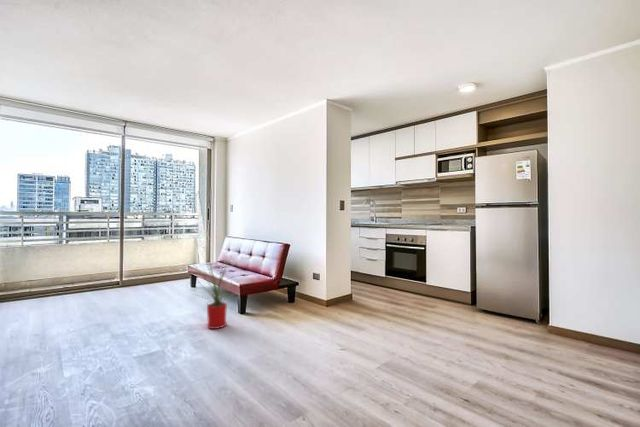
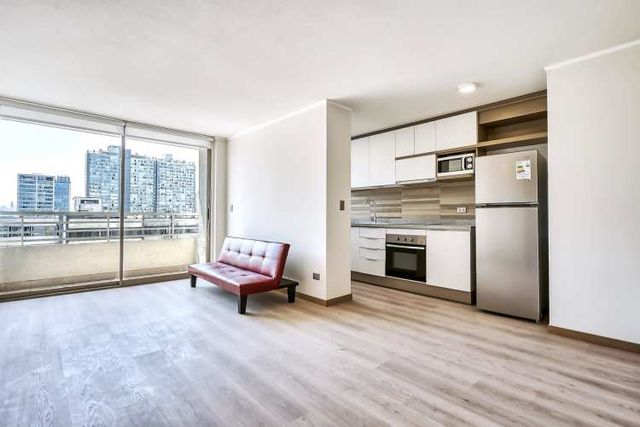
- house plant (217, 291)
